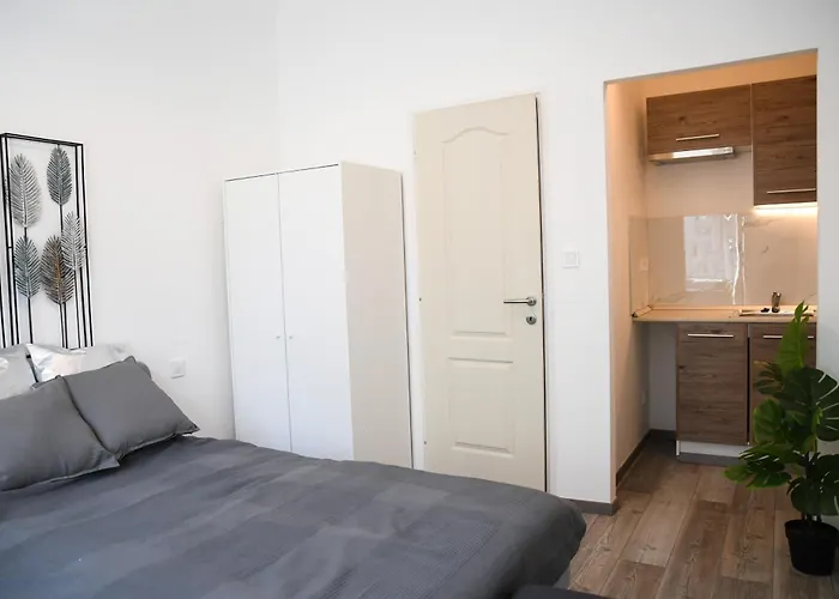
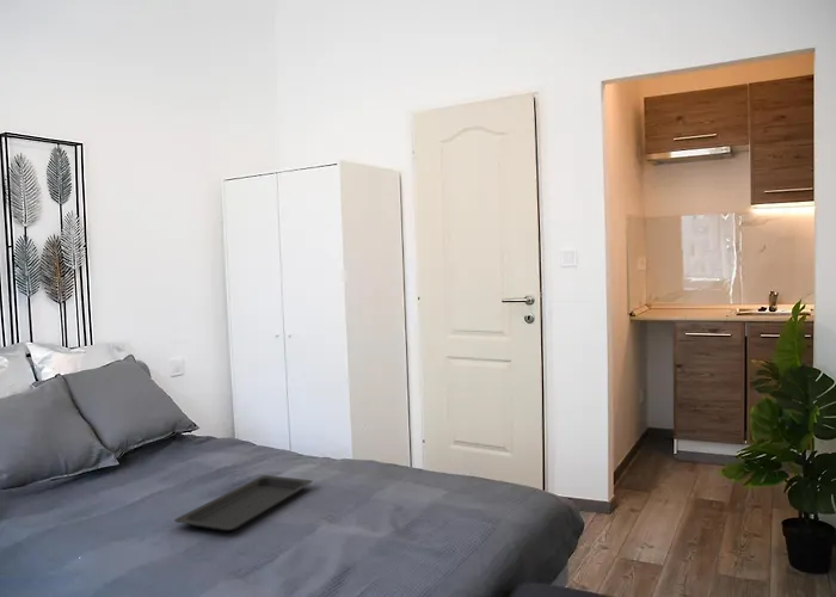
+ serving tray (248, 503)
